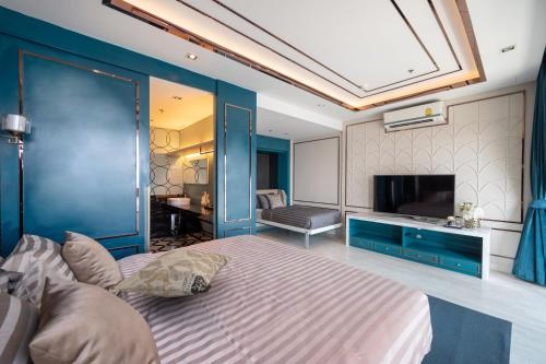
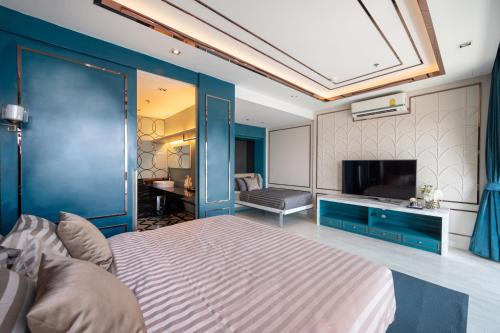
- decorative pillow (181, 271)
